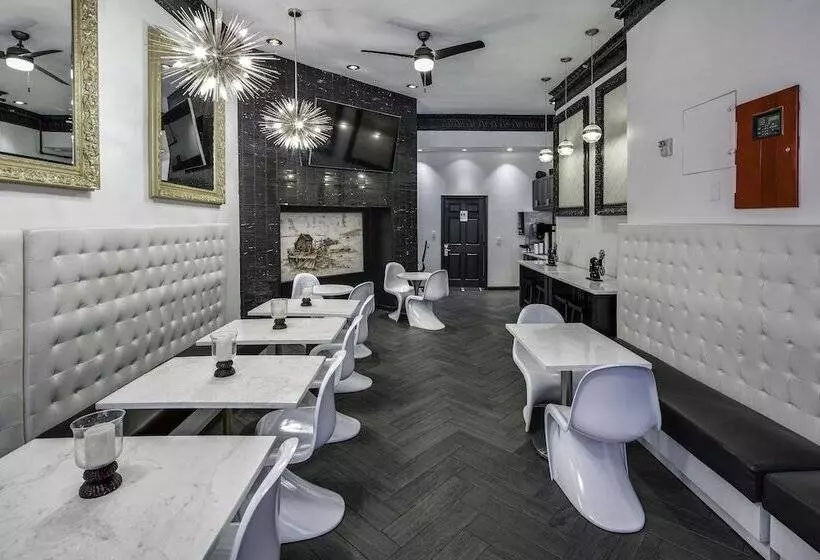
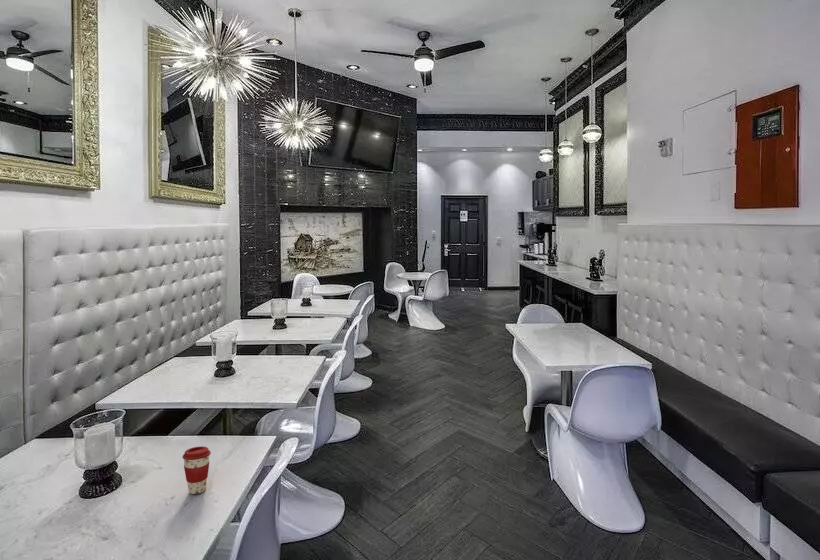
+ coffee cup (197, 470)
